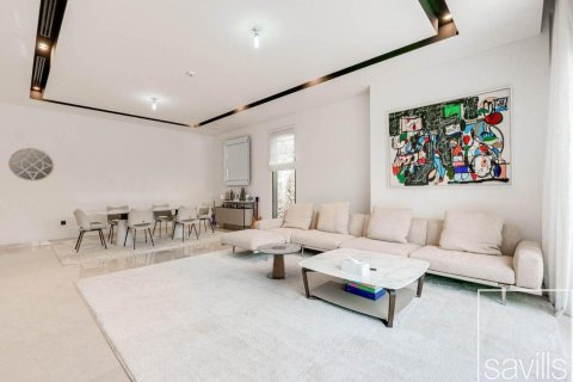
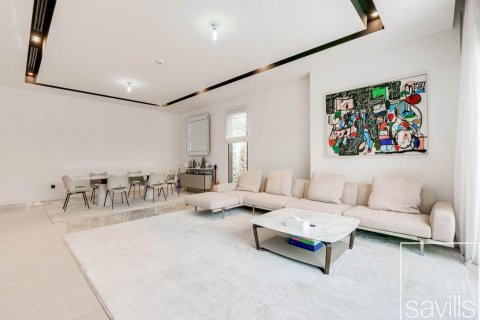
- home mirror (32, 164)
- side table (278, 260)
